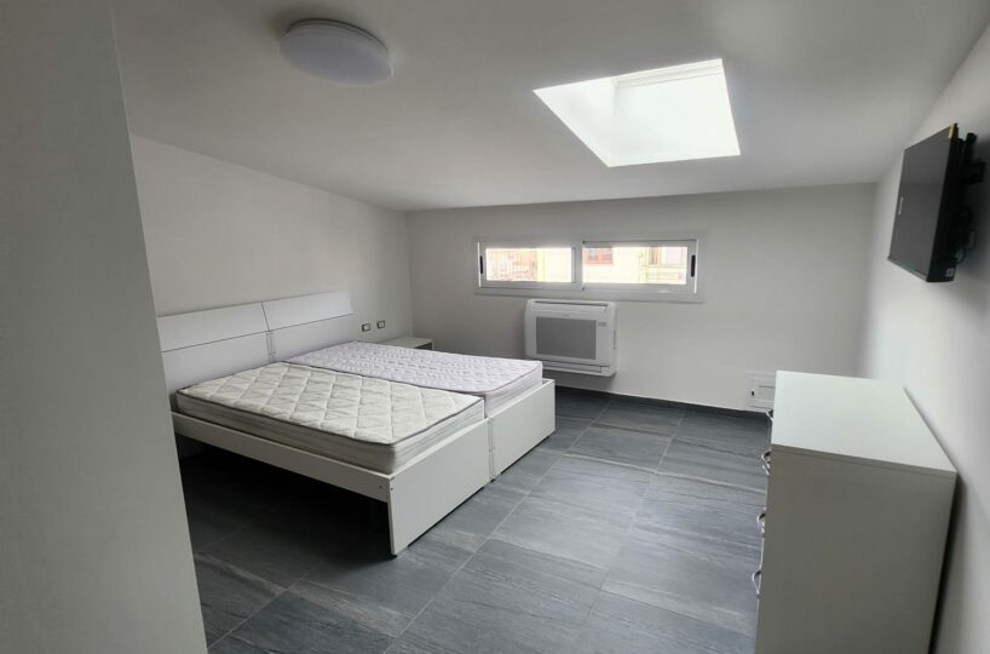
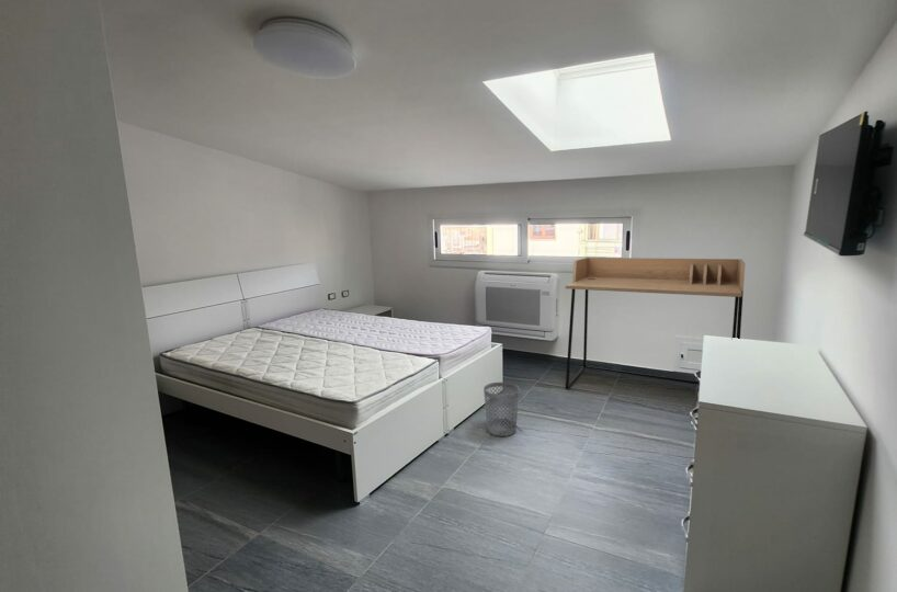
+ wastebasket (501, 409)
+ desk (649, 292)
